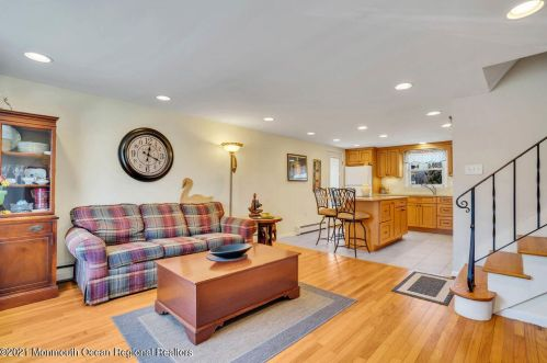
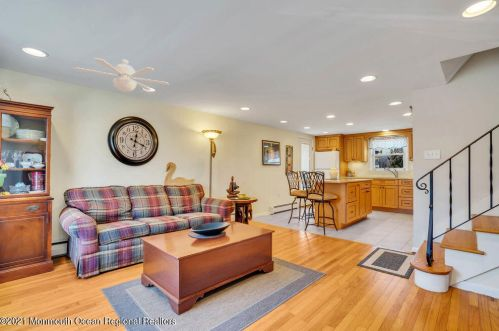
+ ceiling fan (125, 77)
